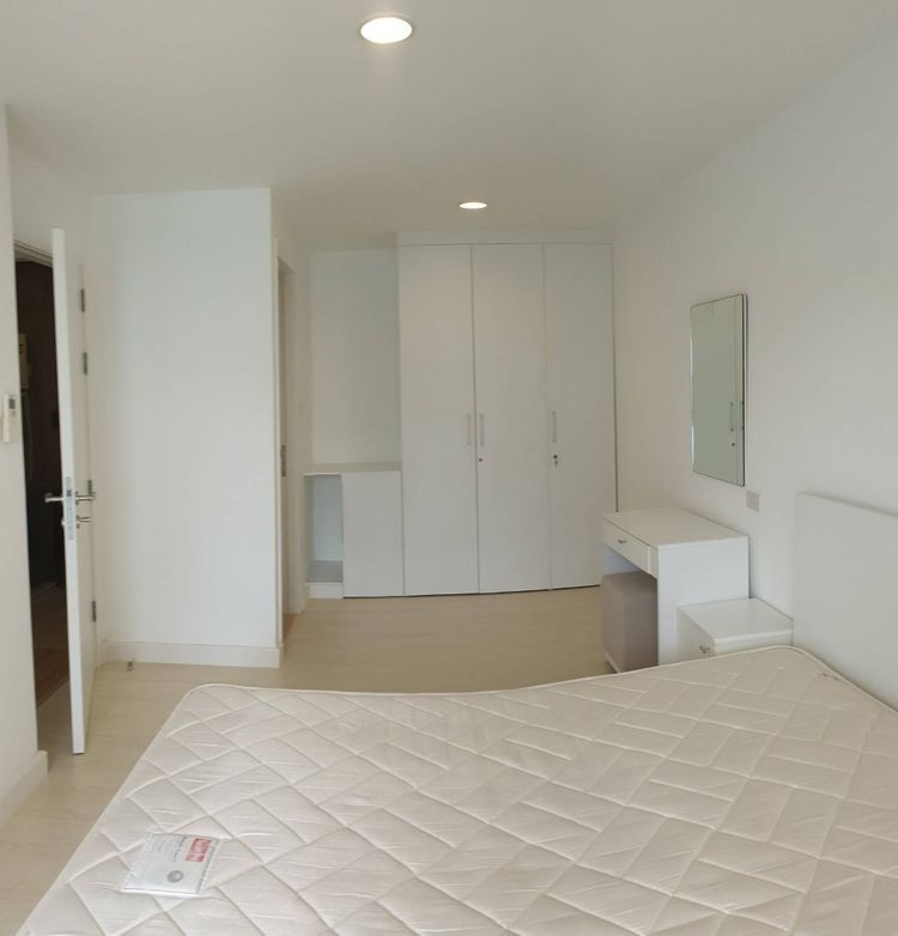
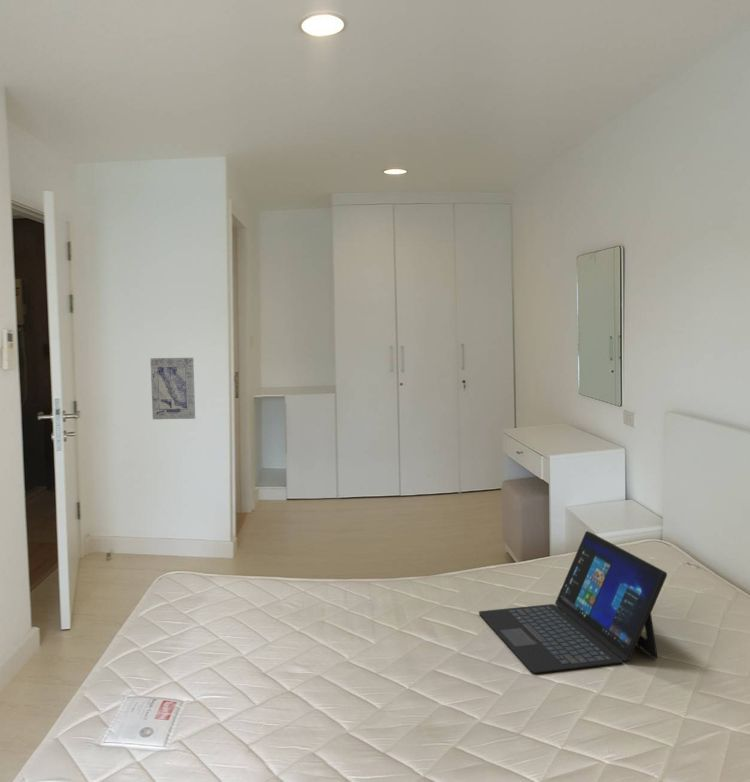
+ wall art (173, 388)
+ laptop (564, 593)
